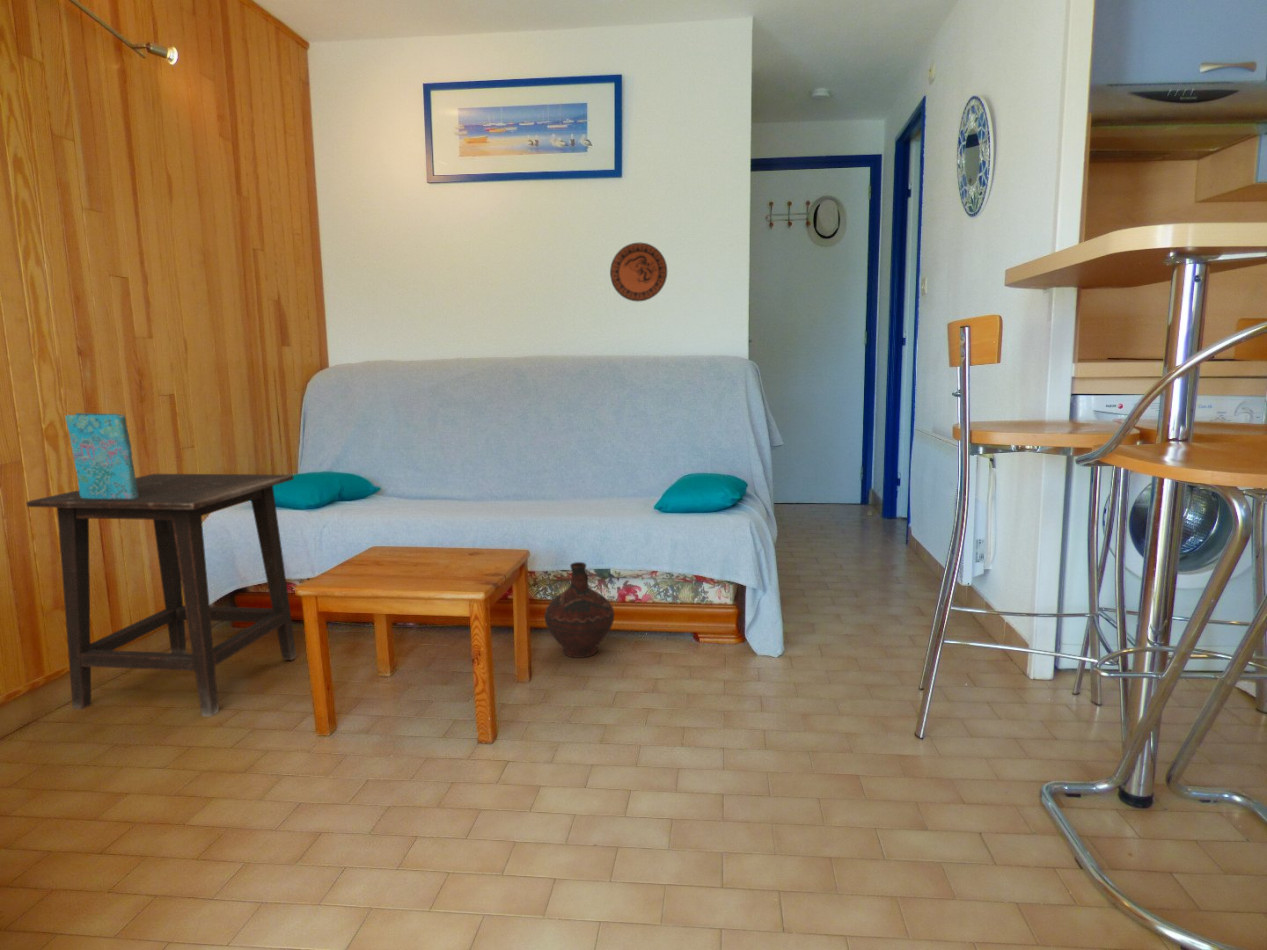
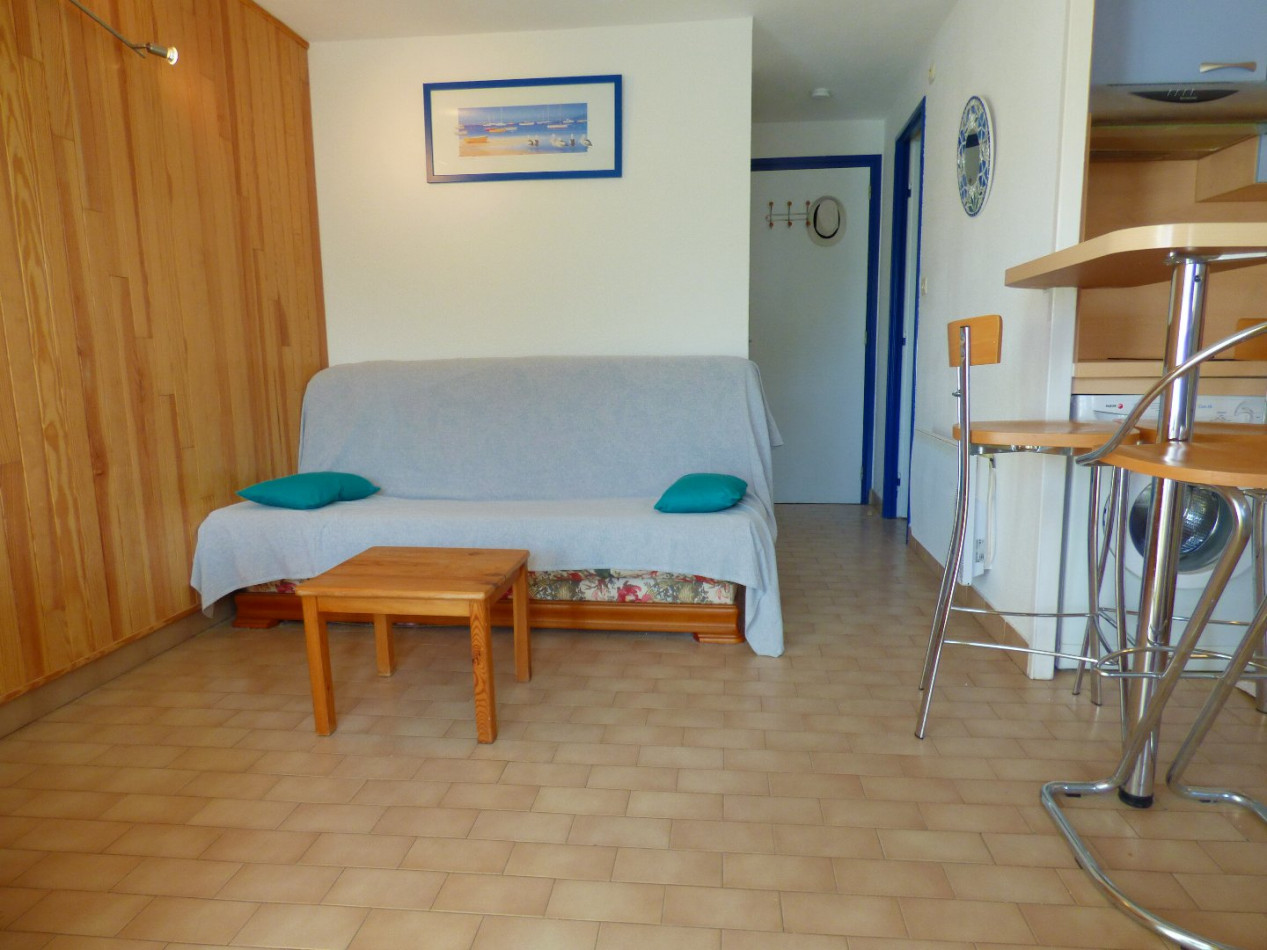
- side table (182, 586)
- ceramic jug (579, 608)
- cover (103, 455)
- decorative plate (638, 272)
